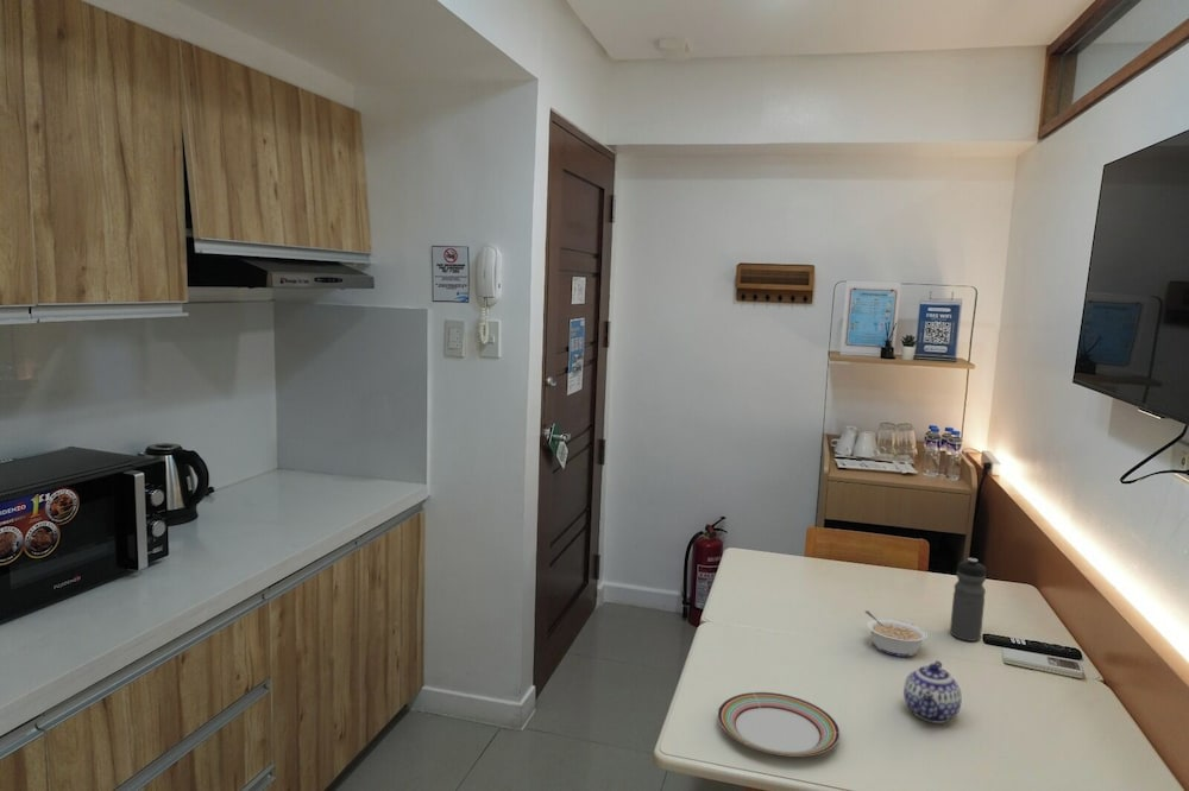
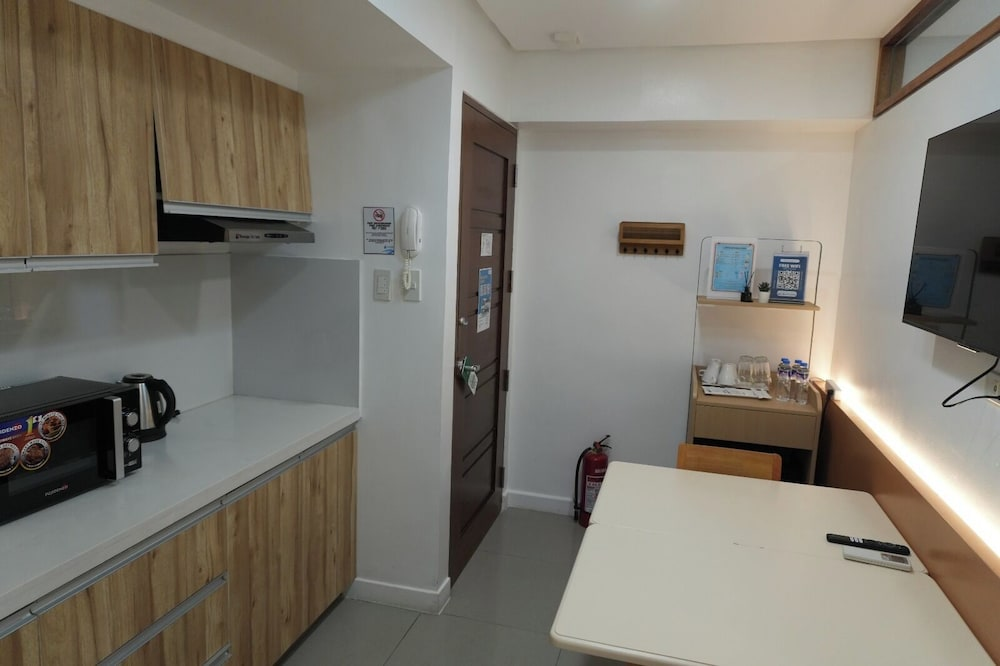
- water bottle (968, 596)
- teapot (932, 689)
- plate (776, 726)
- legume (893, 635)
